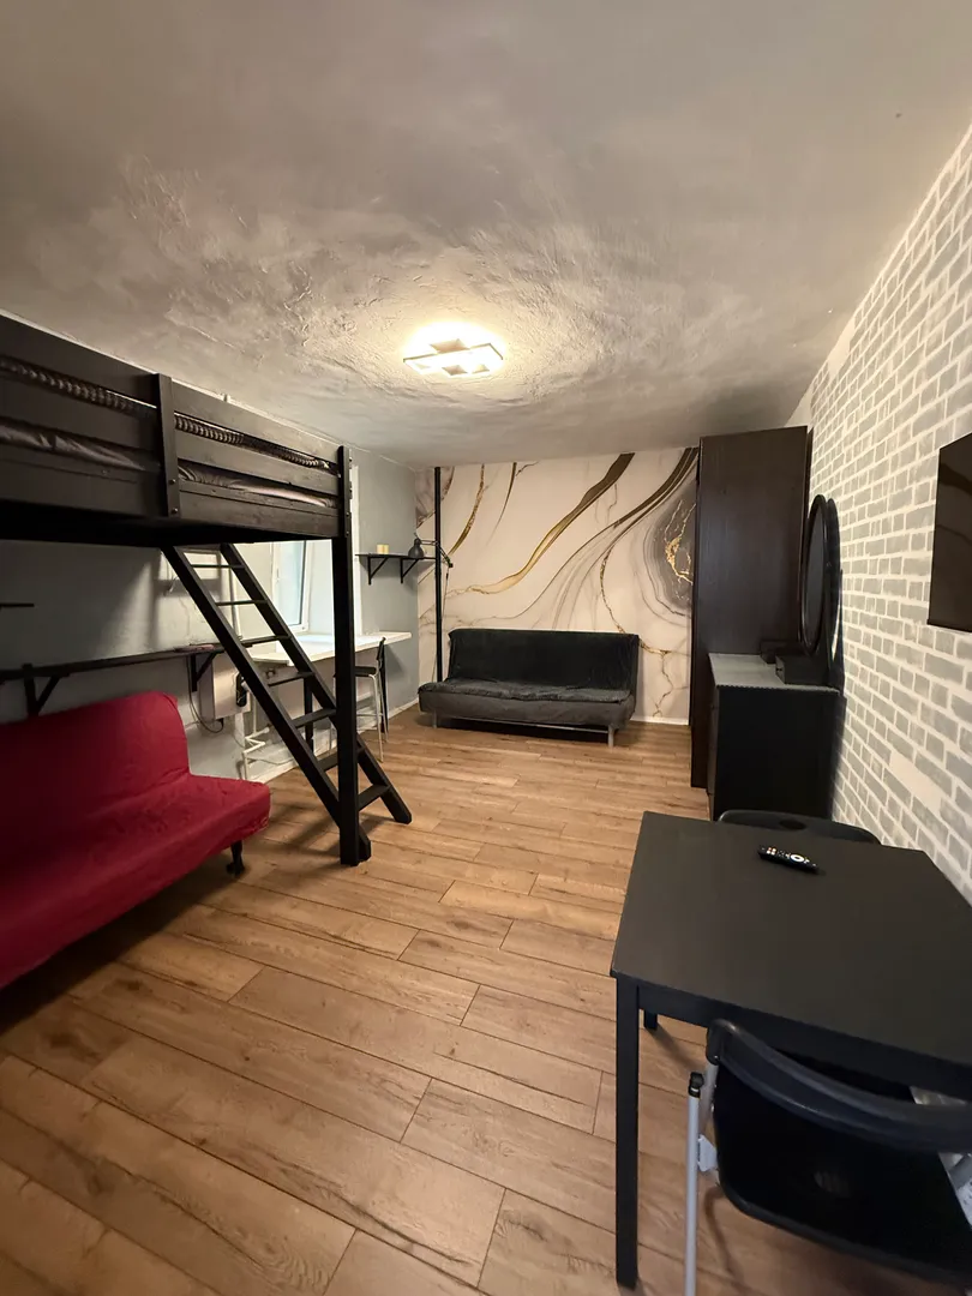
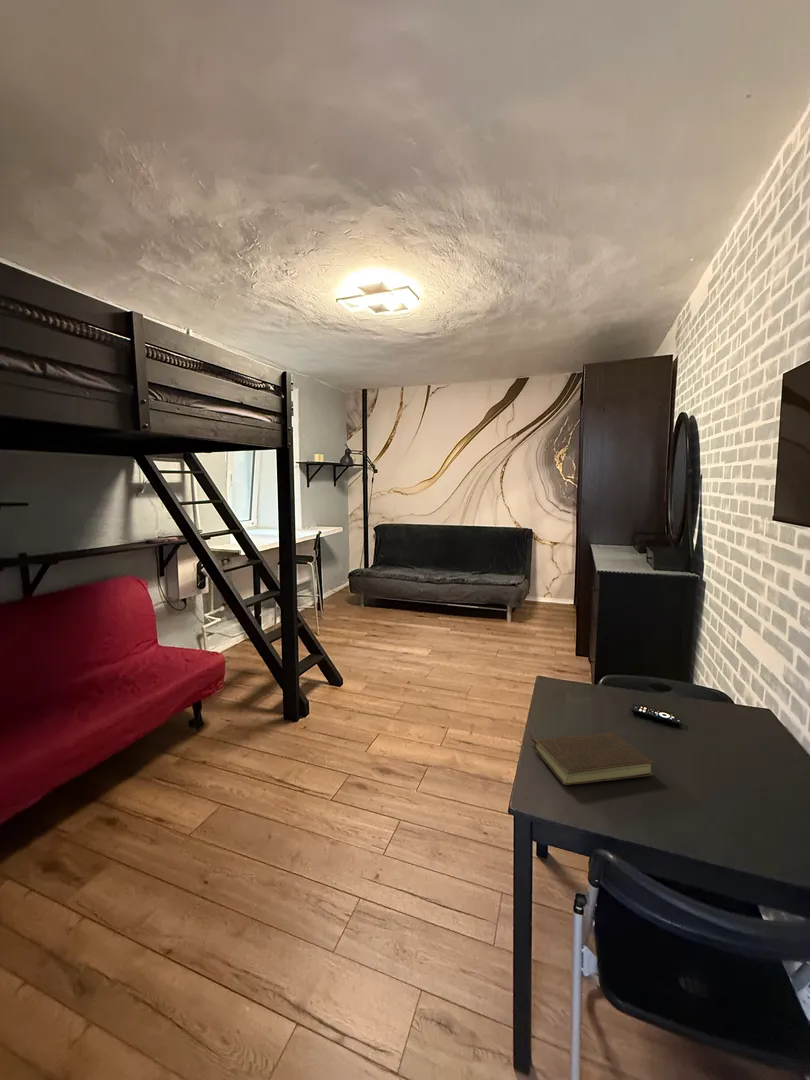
+ book (583, 750)
